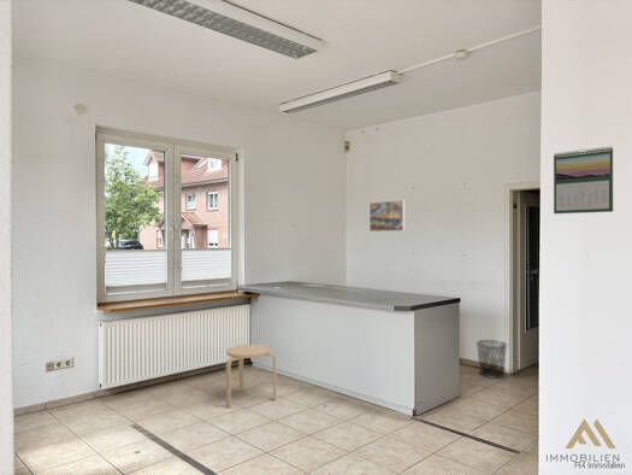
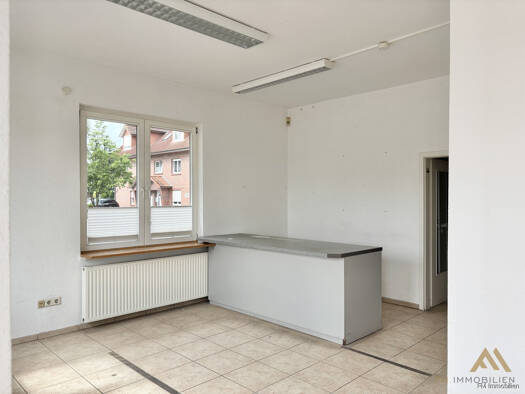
- calendar (581, 180)
- stool (242, 373)
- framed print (386, 216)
- waste bin (491, 358)
